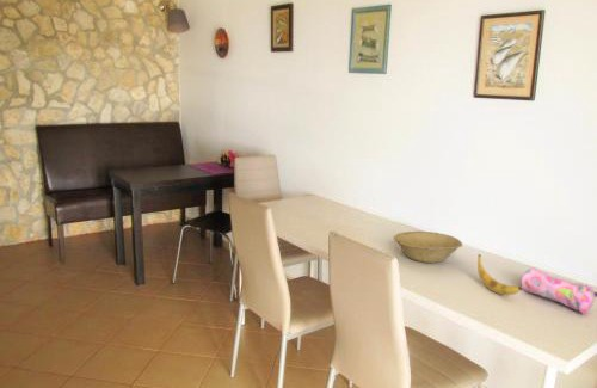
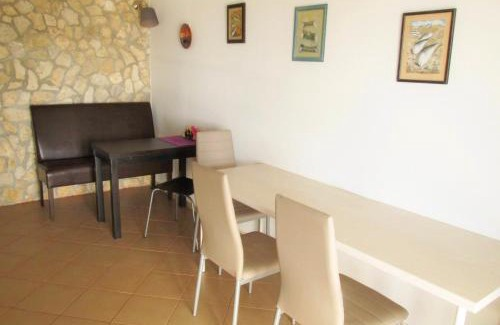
- pencil case (558, 289)
- banana (494, 279)
- bowl (426, 247)
